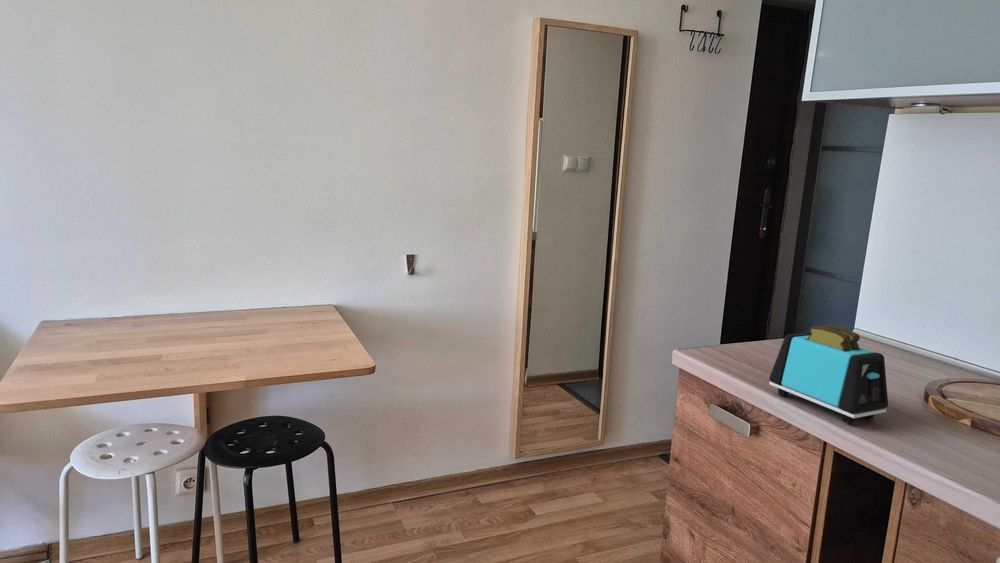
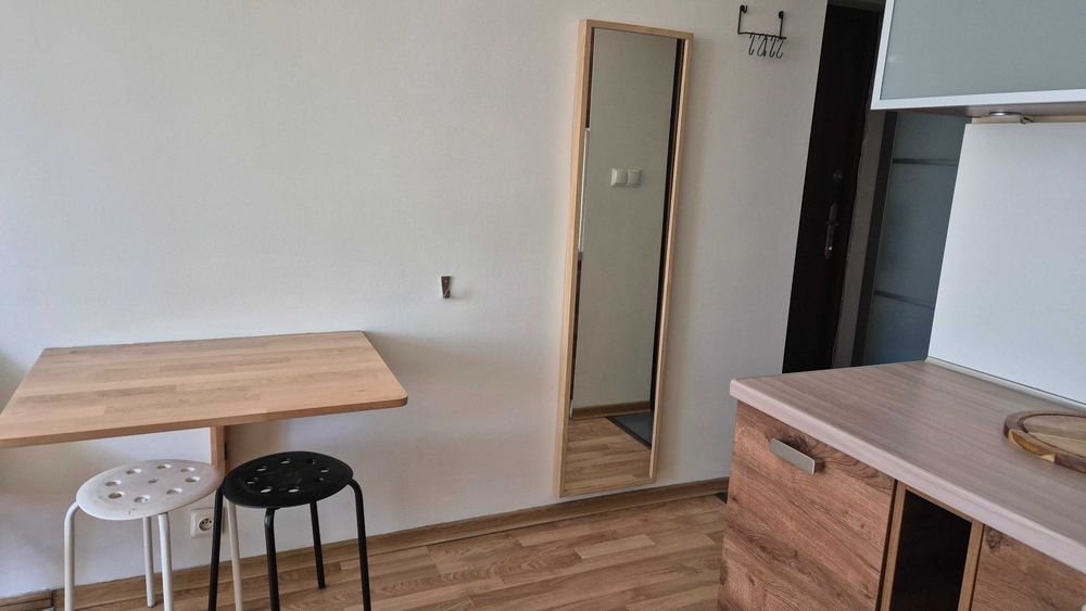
- toaster (829, 367)
